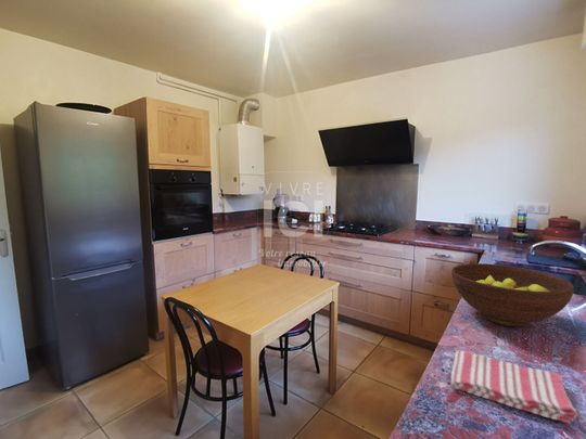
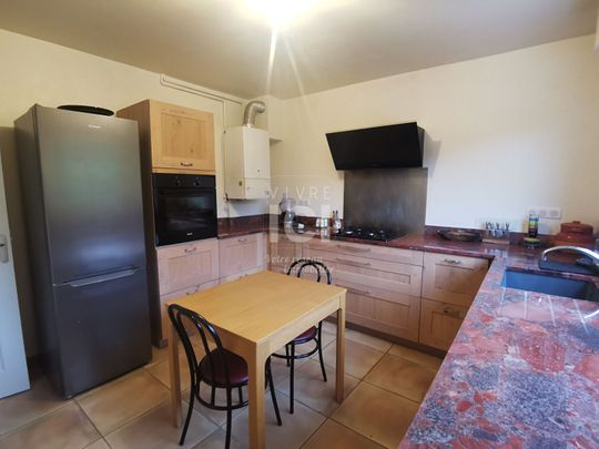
- dish towel (506, 378)
- fruit bowl (506, 297)
